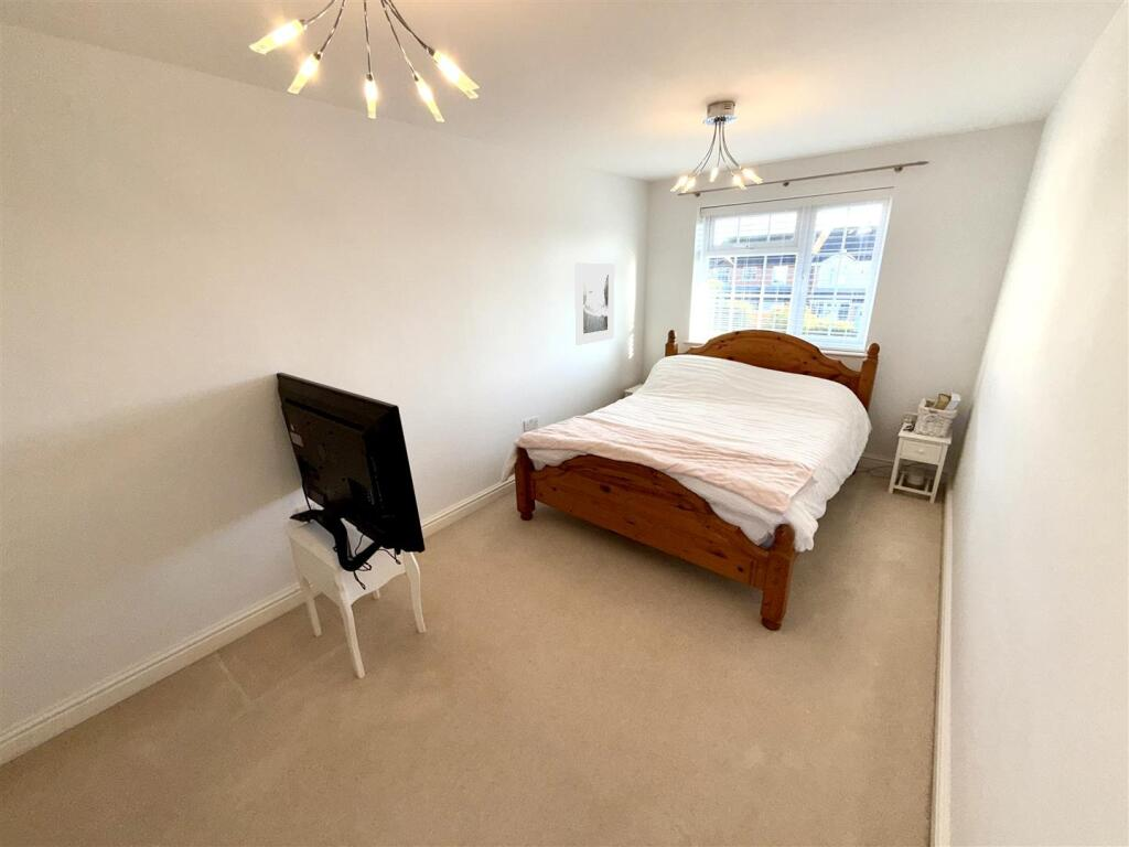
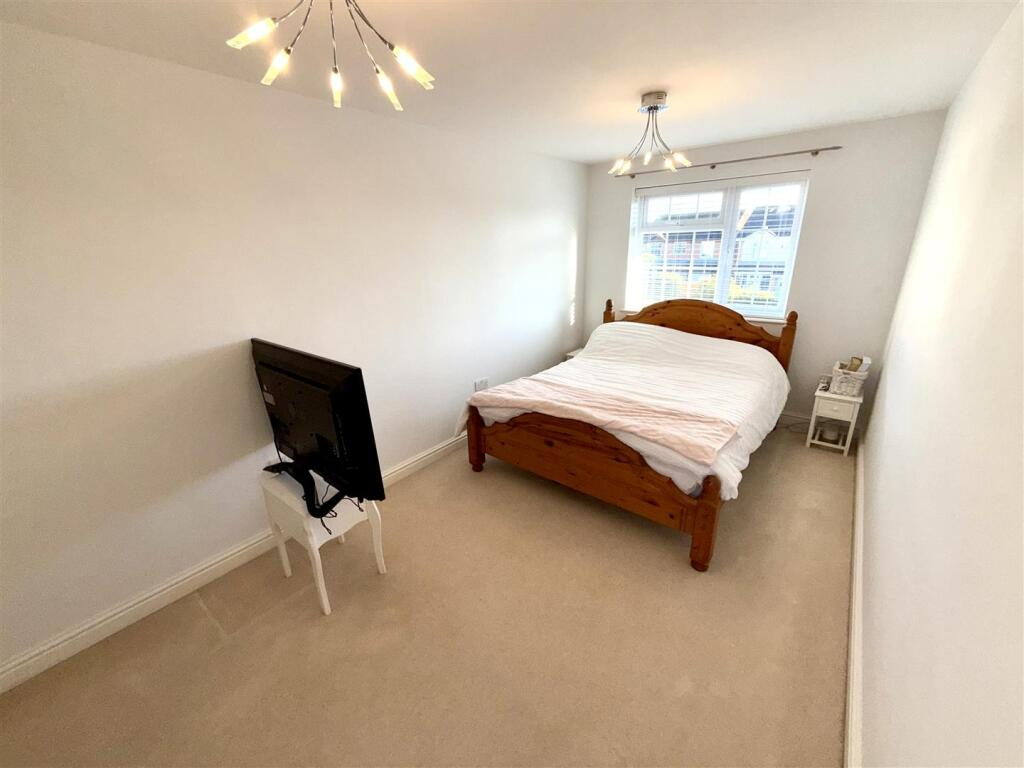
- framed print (595, 303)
